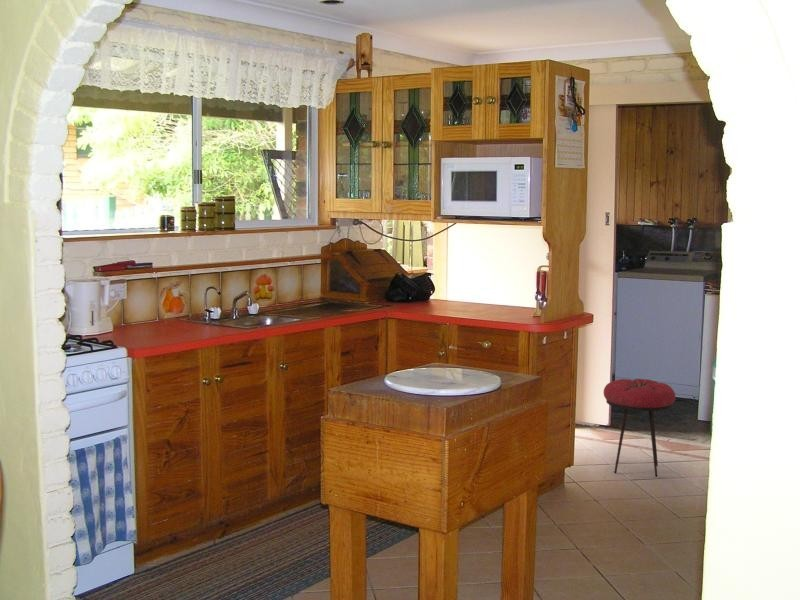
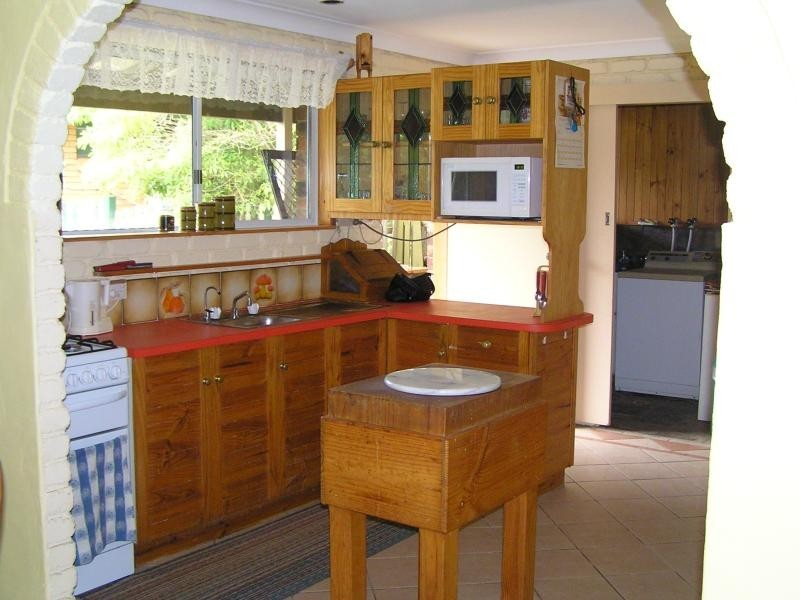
- stool (650, 426)
